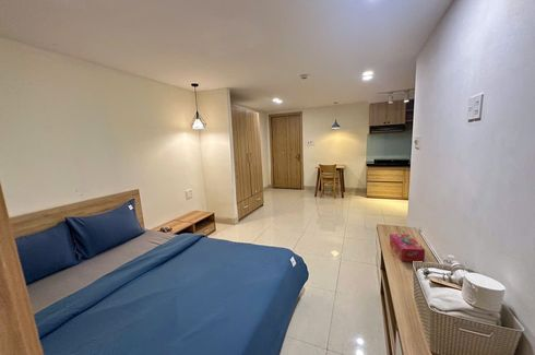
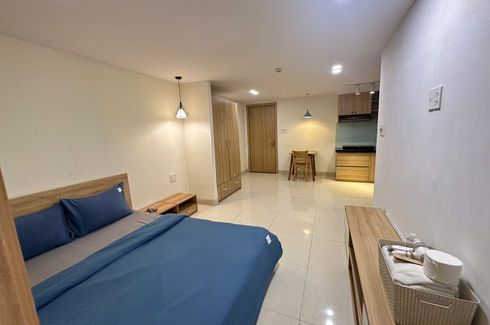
- tissue box (405, 247)
